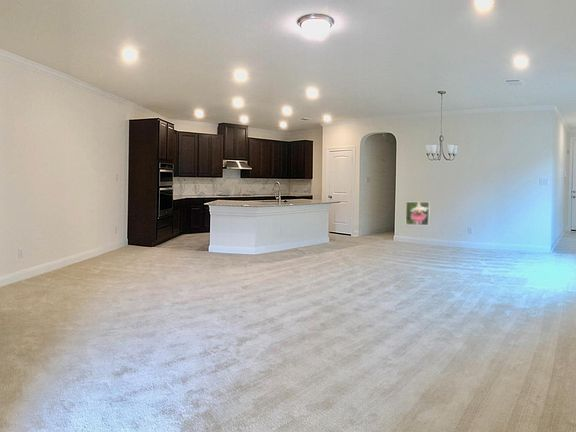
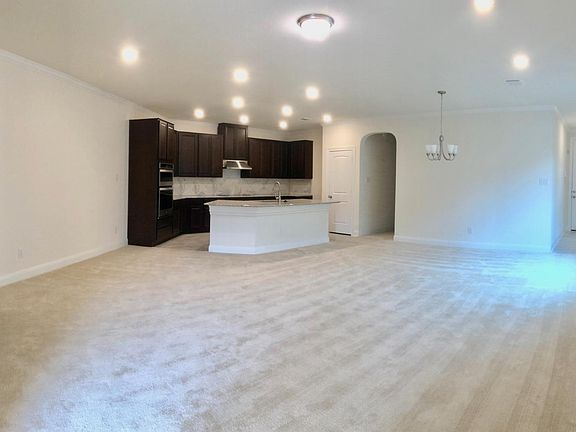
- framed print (417, 213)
